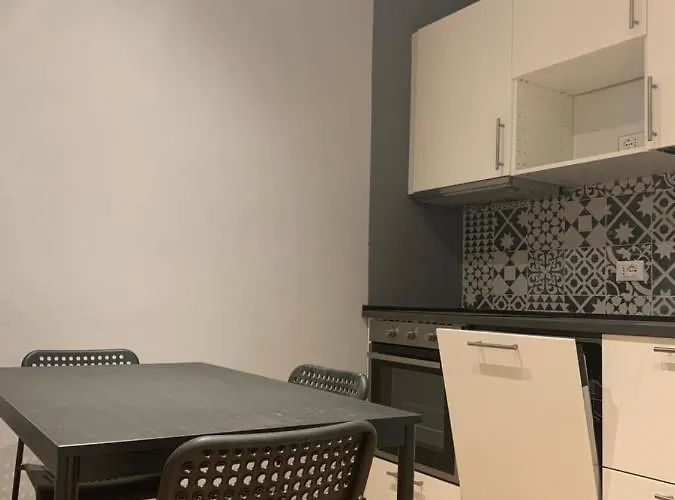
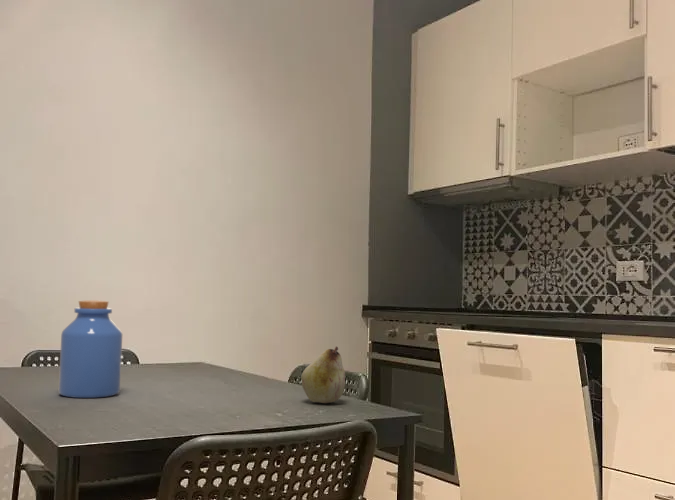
+ jar (91, 347)
+ fruit (323, 373)
